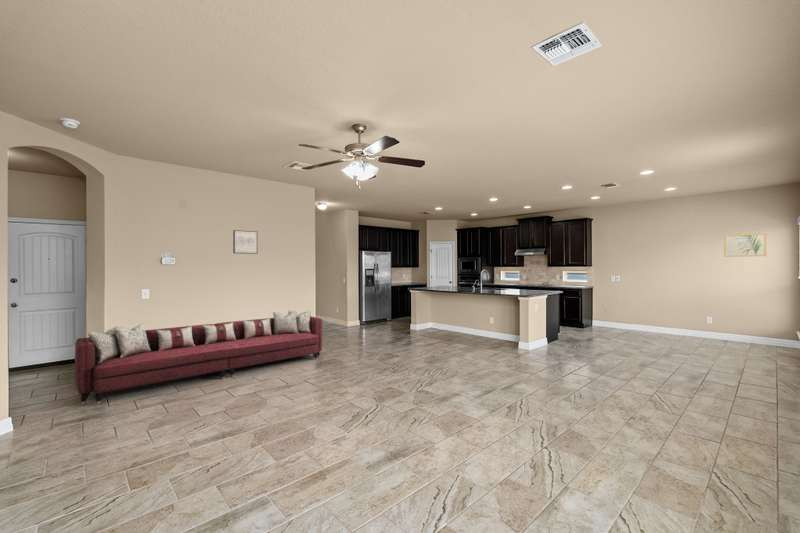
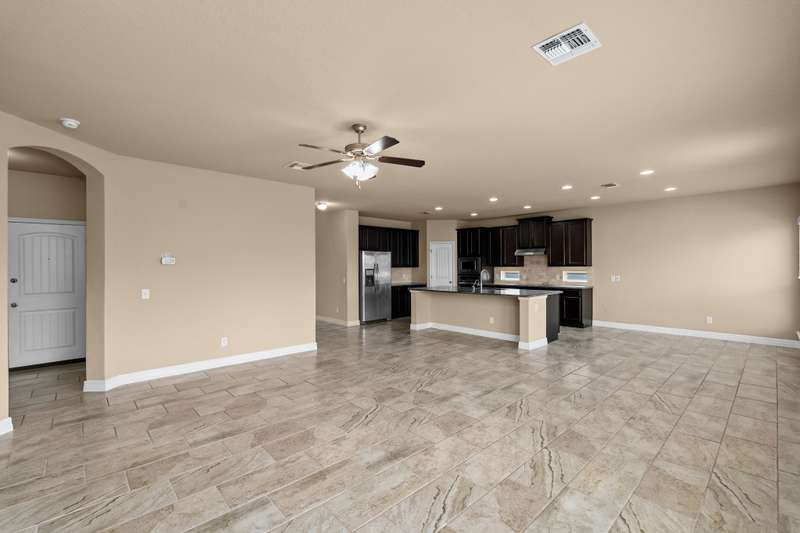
- sofa (220, 345)
- wall art (245, 242)
- wall art (744, 245)
